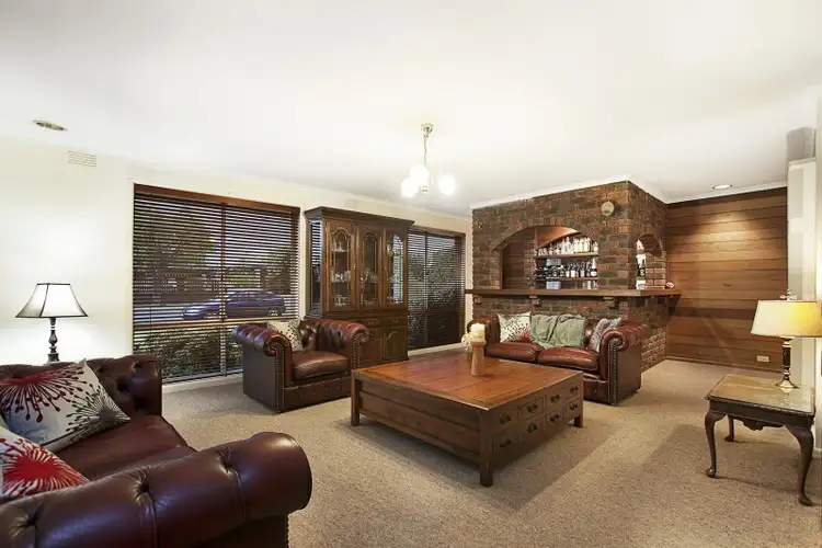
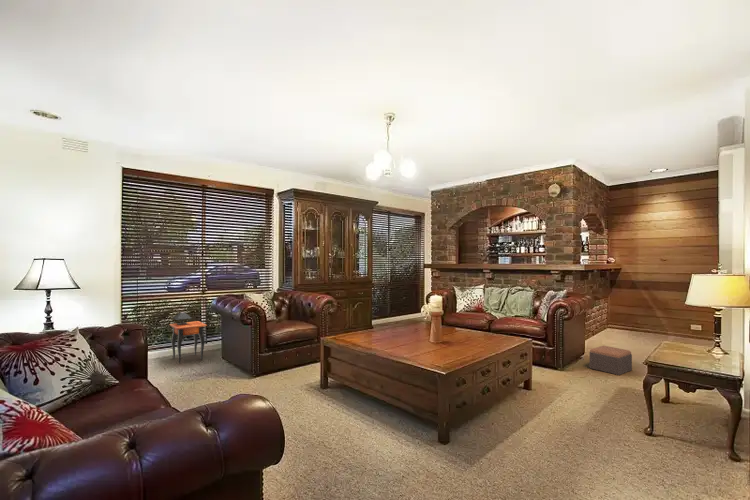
+ footstool (610, 359)
+ side table (187, 334)
